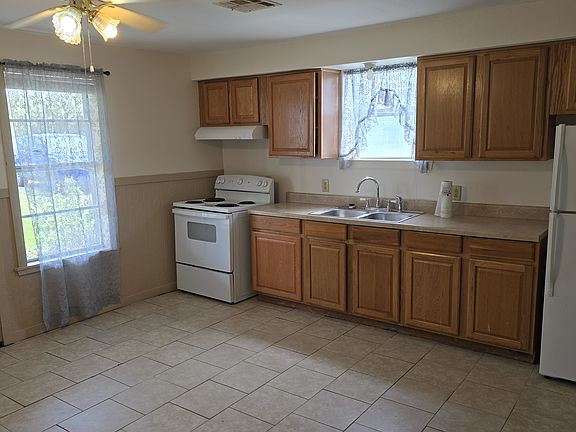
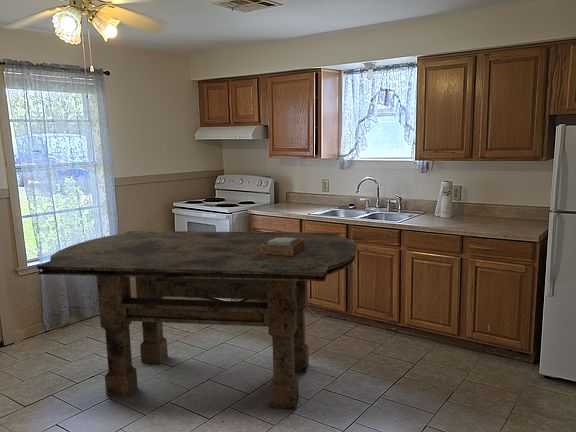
+ napkin holder (283, 244)
+ dining table (210, 314)
